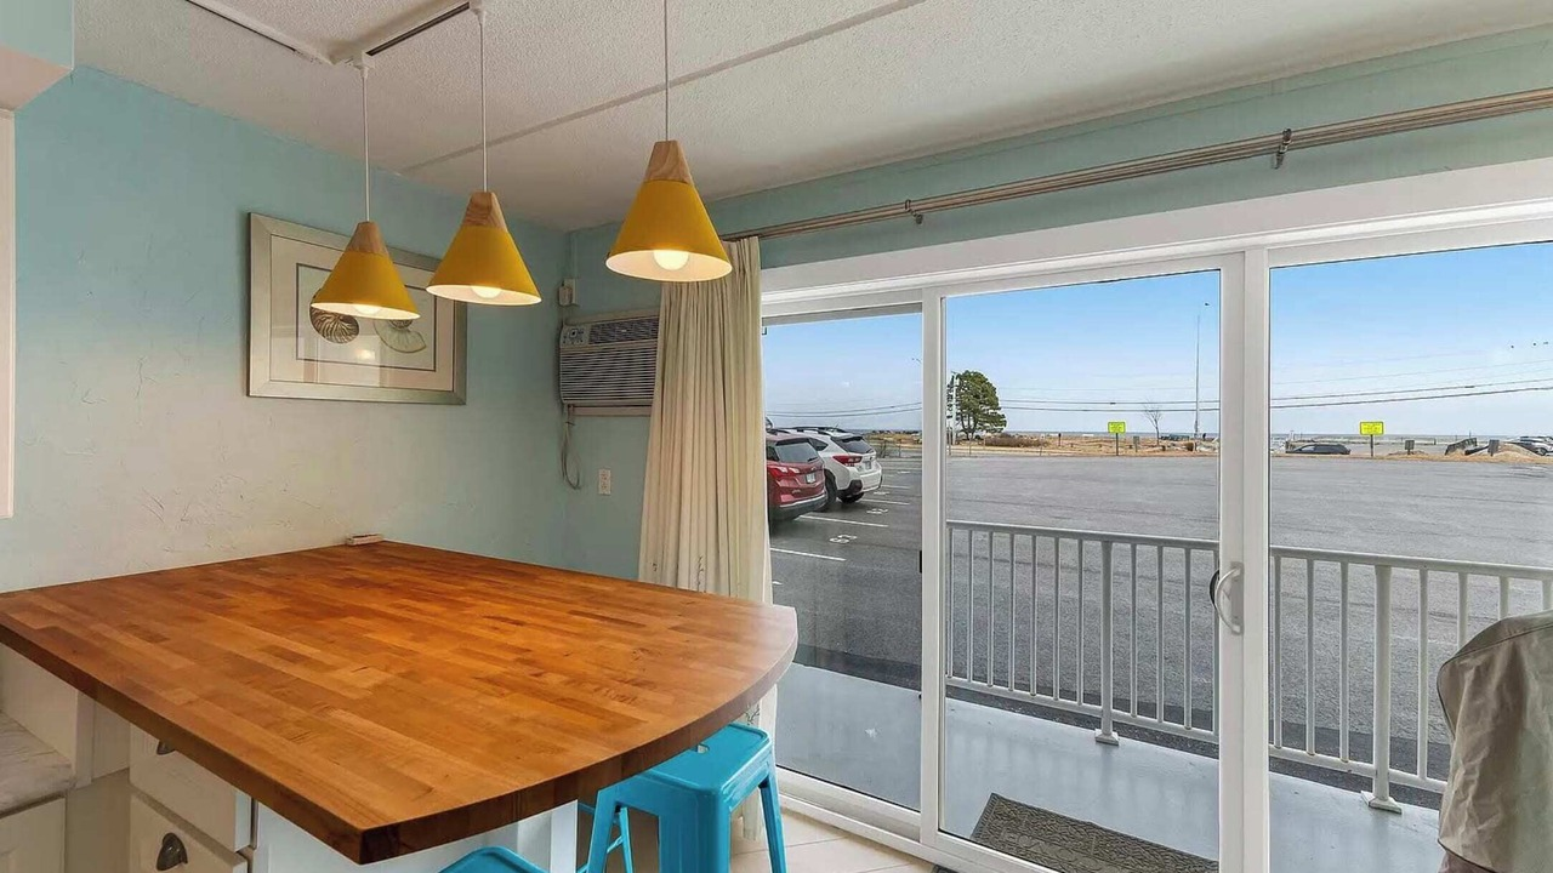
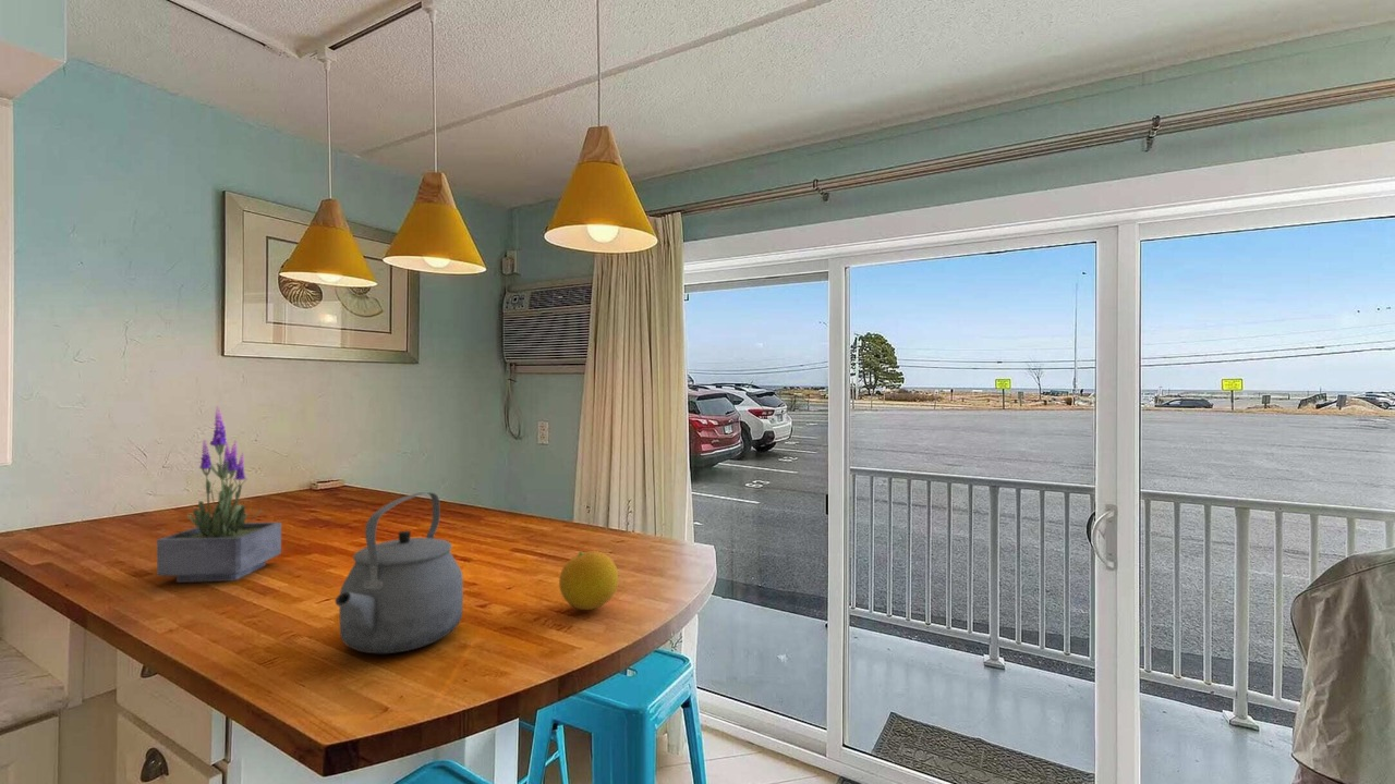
+ potted plant (222, 489)
+ tea kettle (393, 573)
+ fruit (589, 579)
